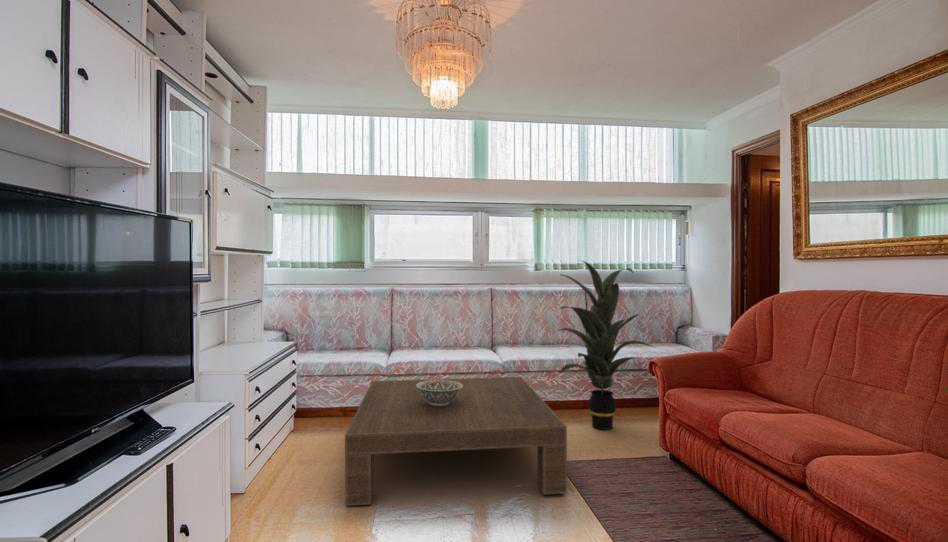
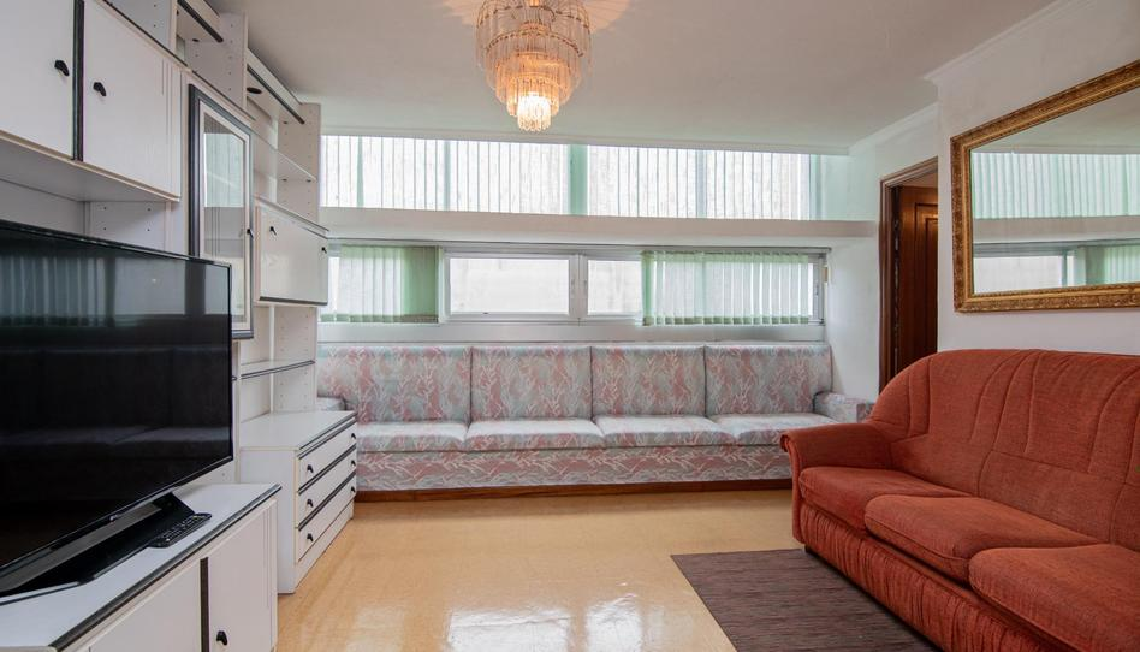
- decorative bowl (439, 393)
- indoor plant (594, 342)
- coffee table (452, 427)
